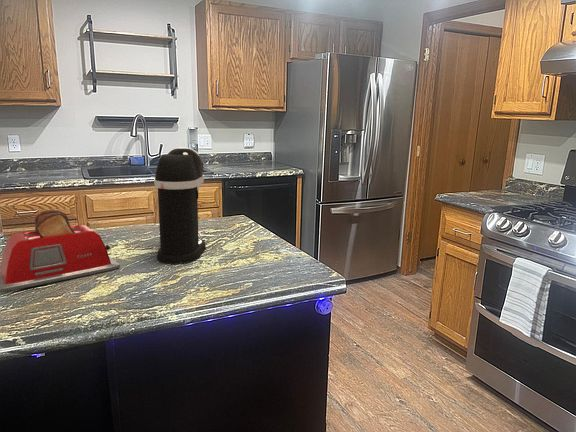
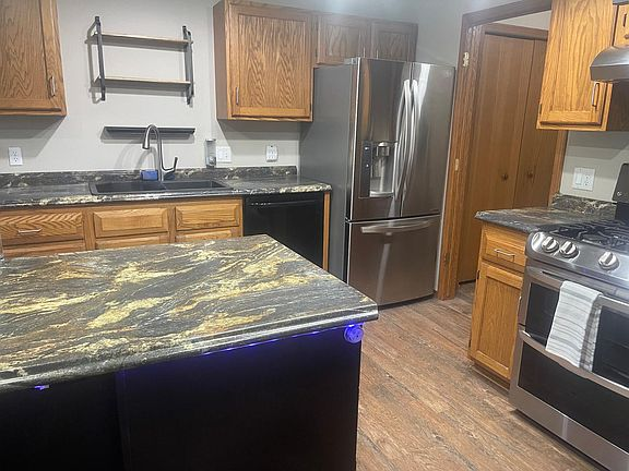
- coffee maker (180, 202)
- toaster (55, 243)
